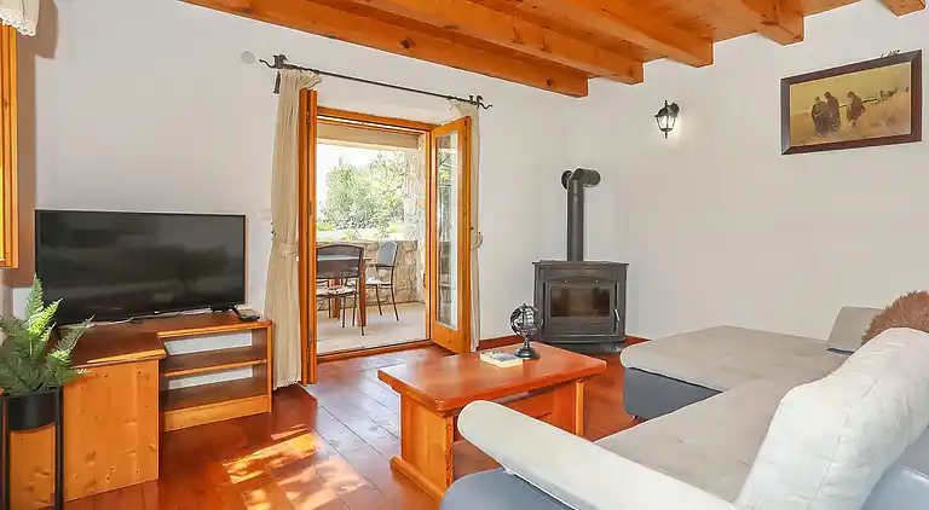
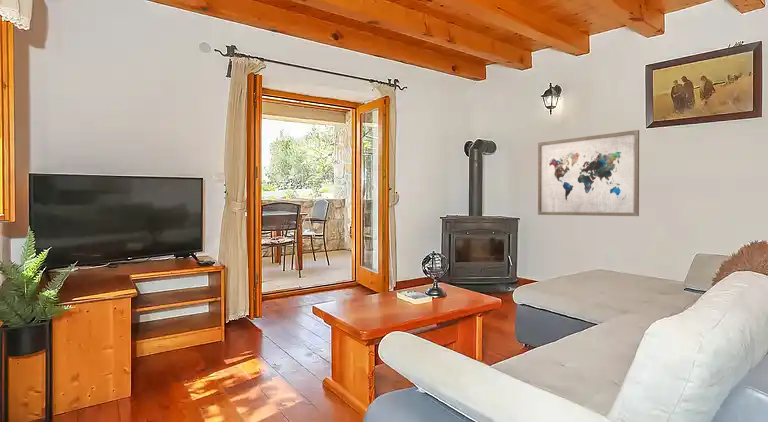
+ wall art (584, 176)
